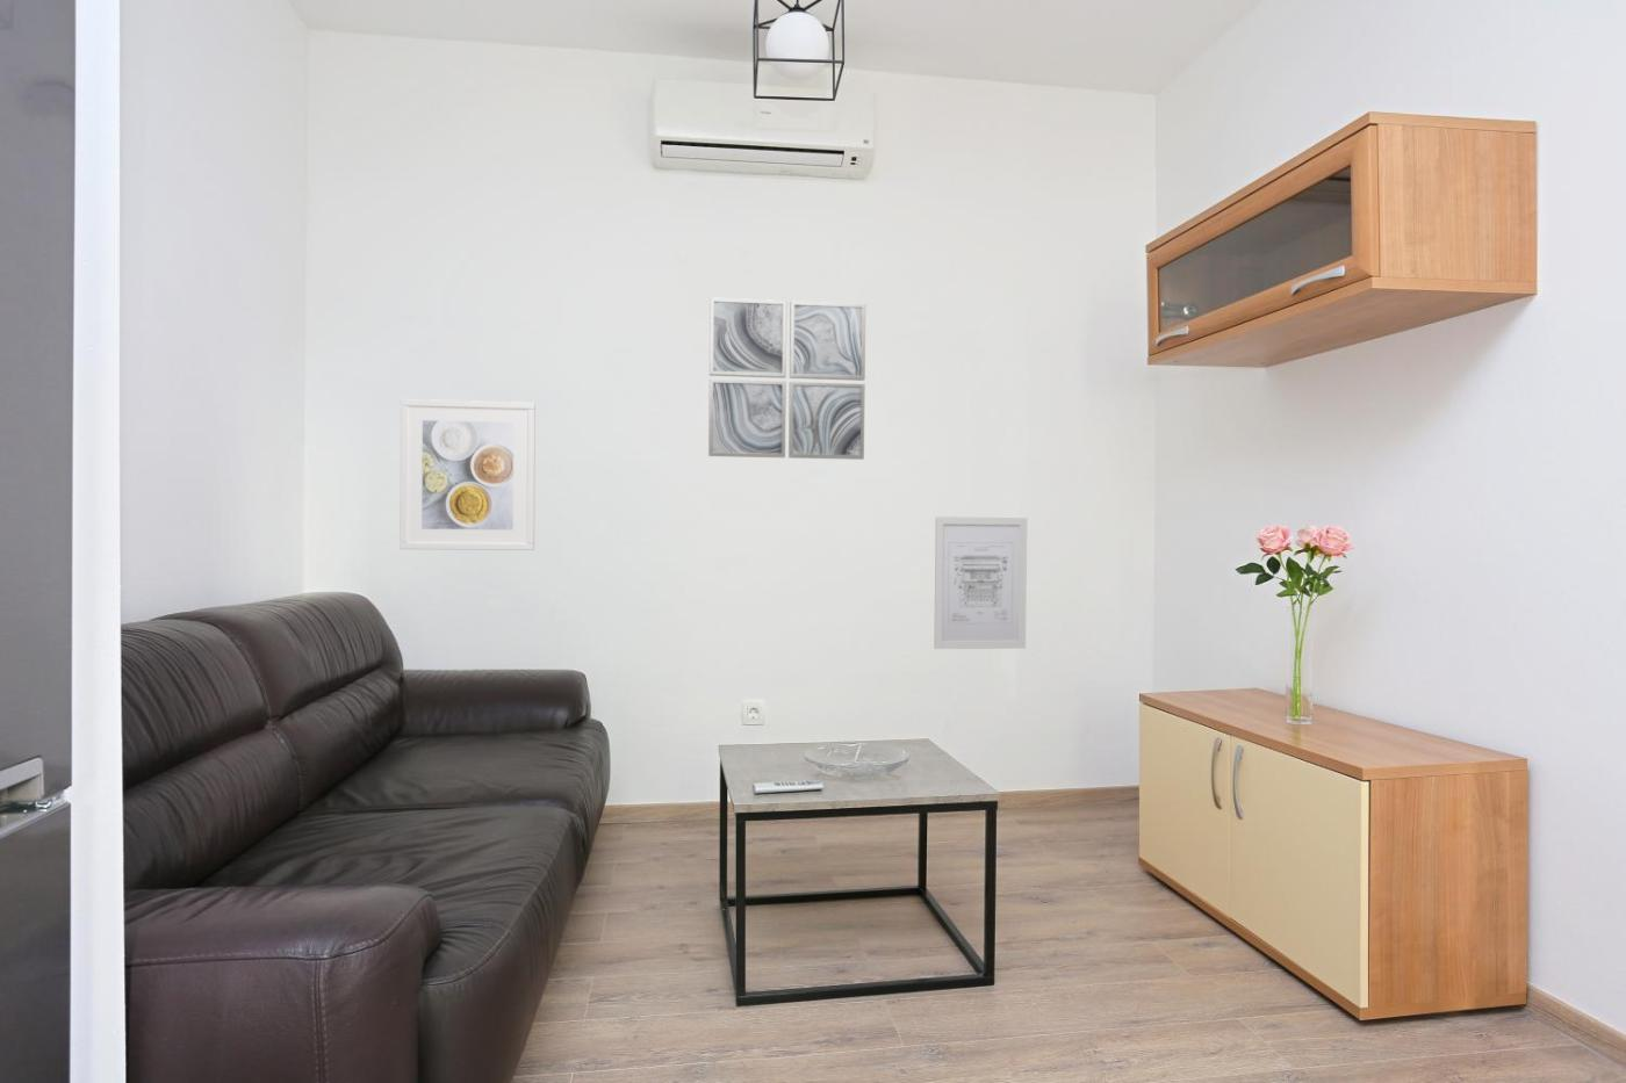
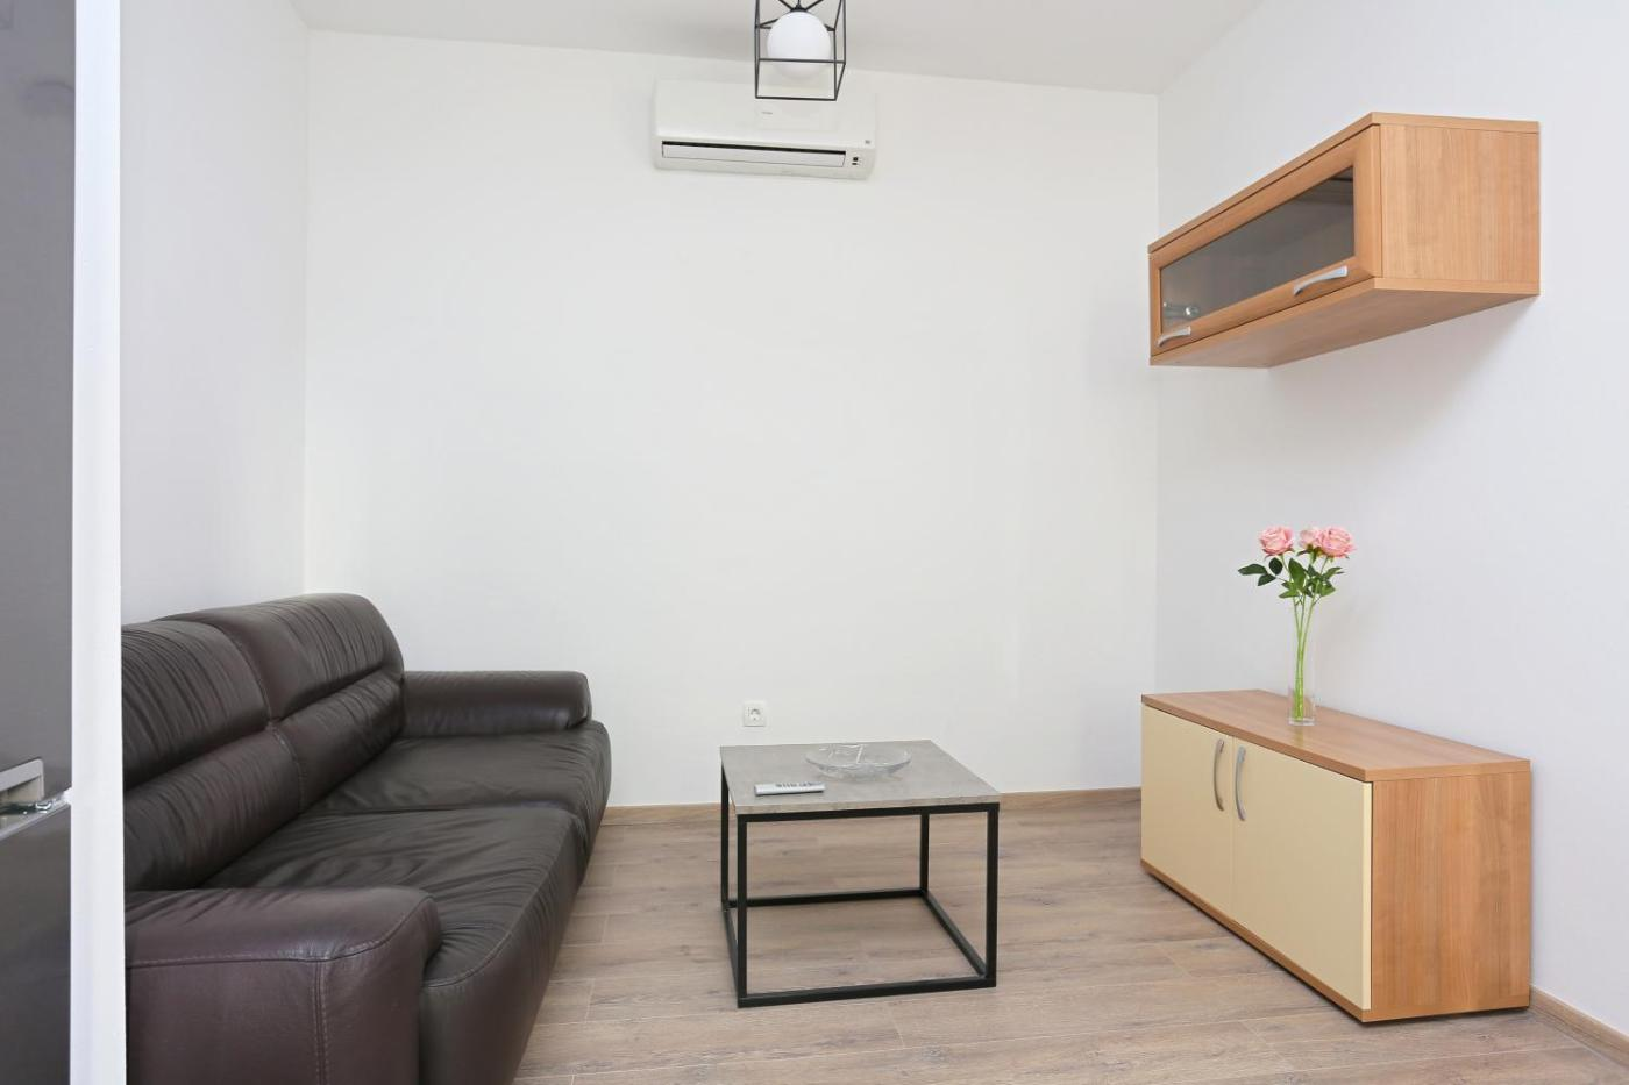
- wall art (789, 377)
- wall art (980, 583)
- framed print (468, 475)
